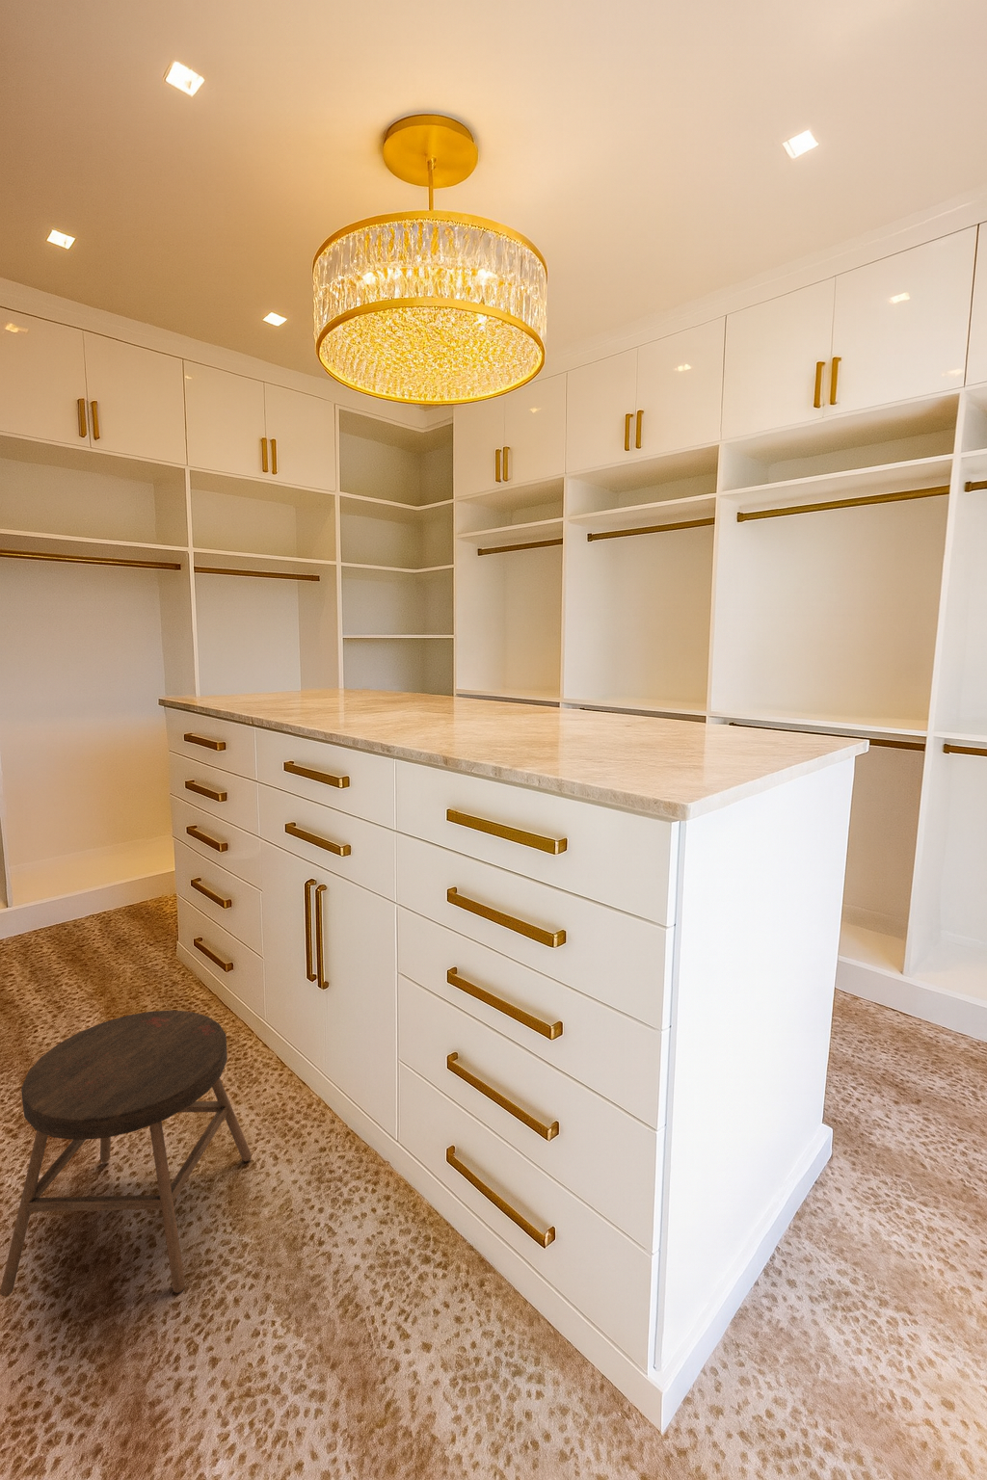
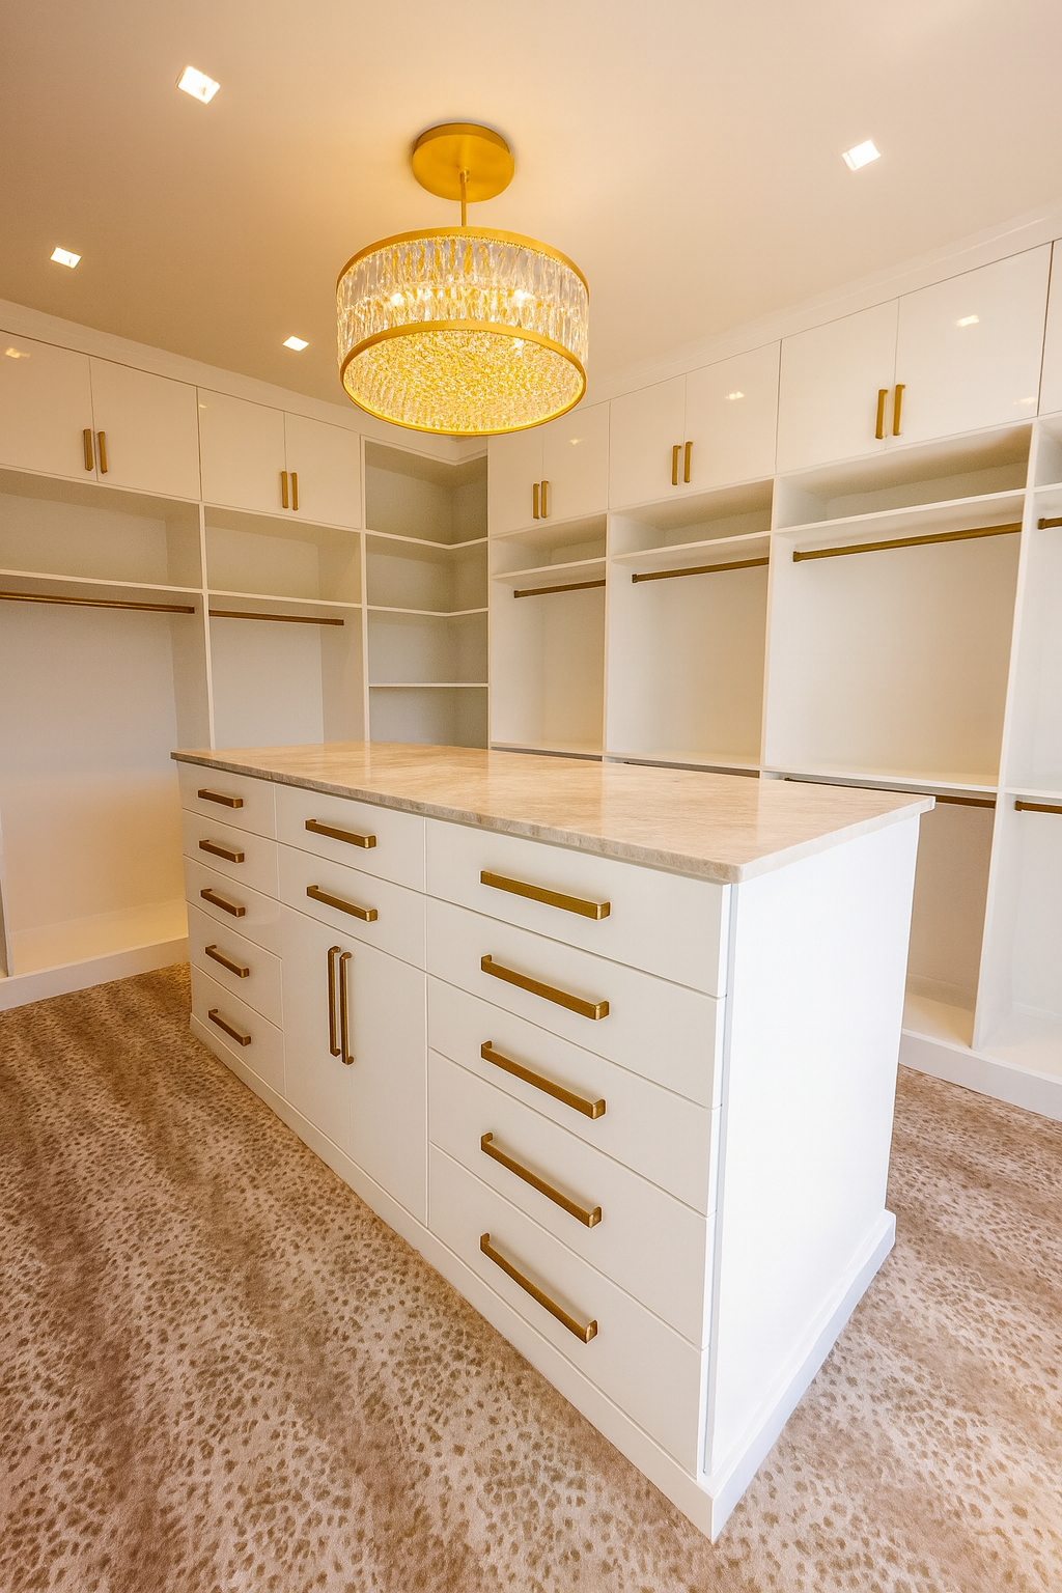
- stool (132, 1131)
